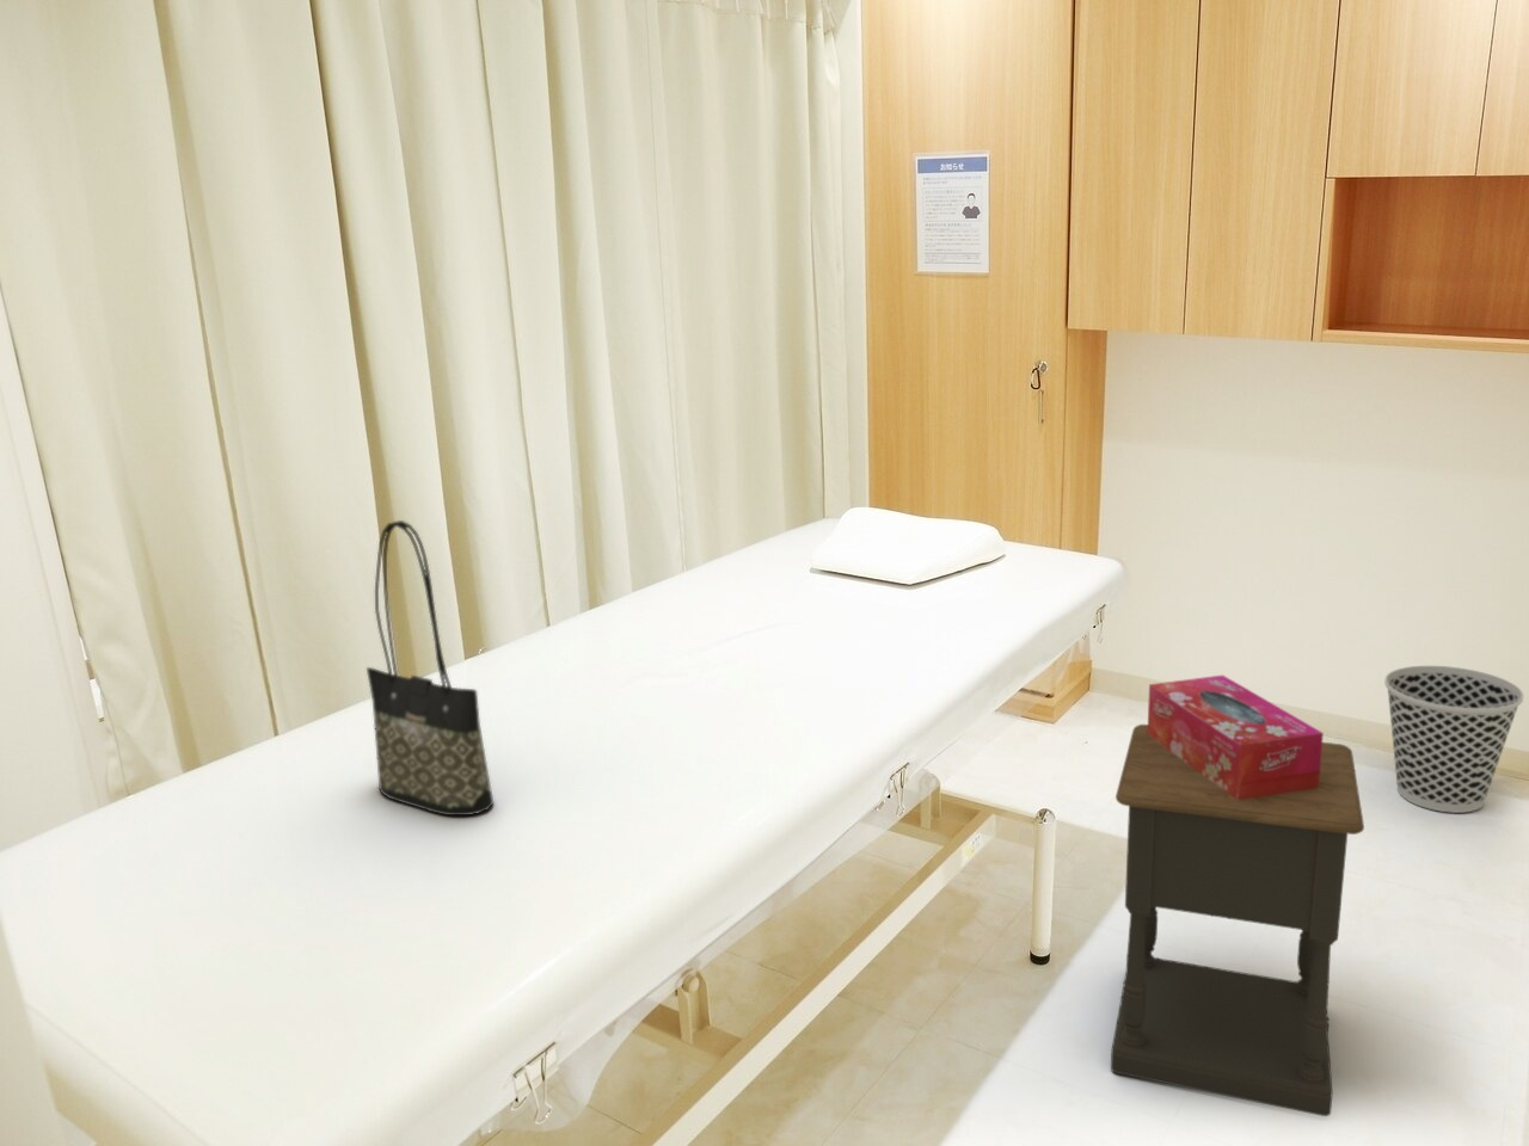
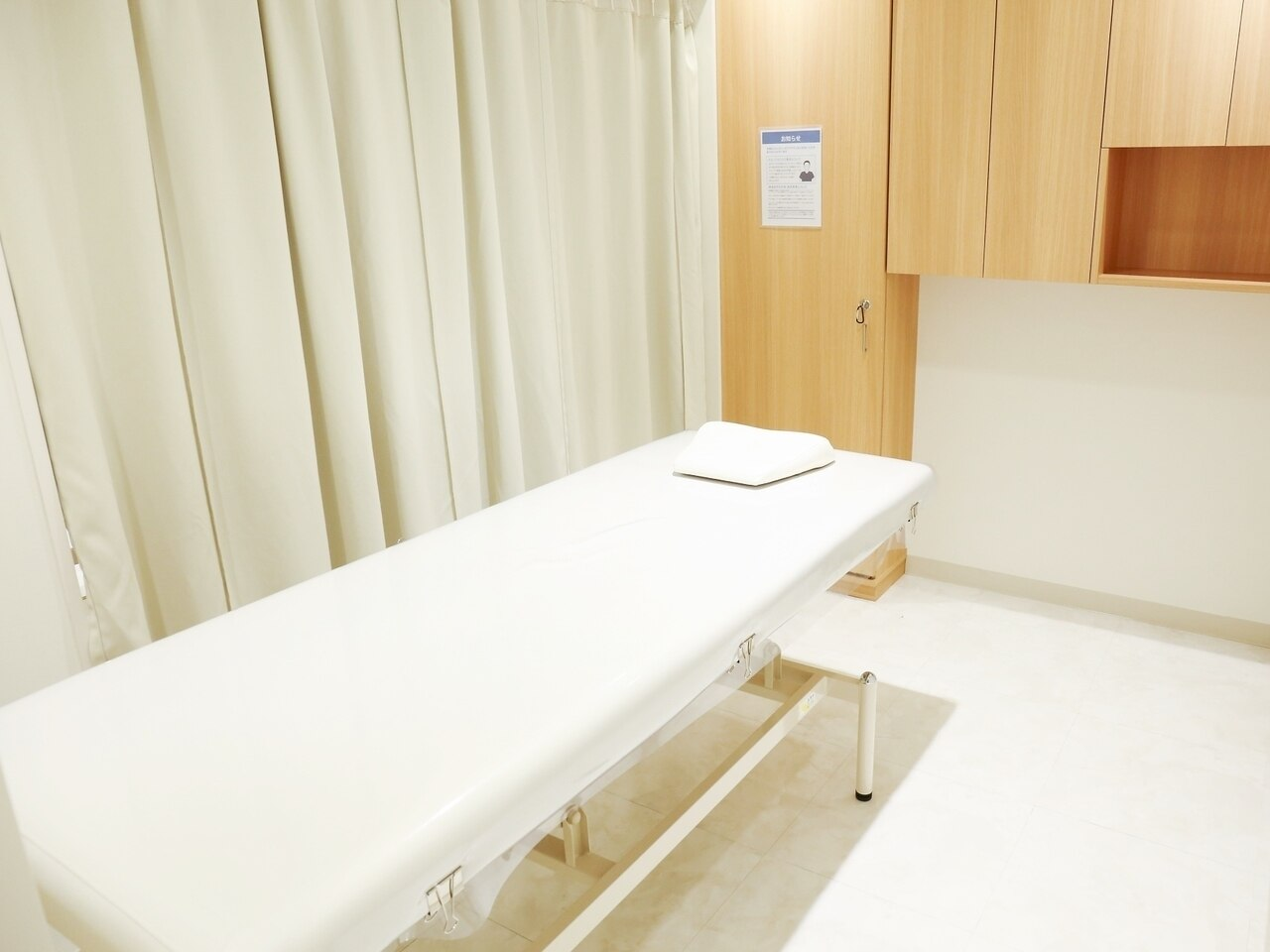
- tote bag (415, 675)
- nightstand (1228, 908)
- wastebasket (1446, 740)
- tissue box (1229, 732)
